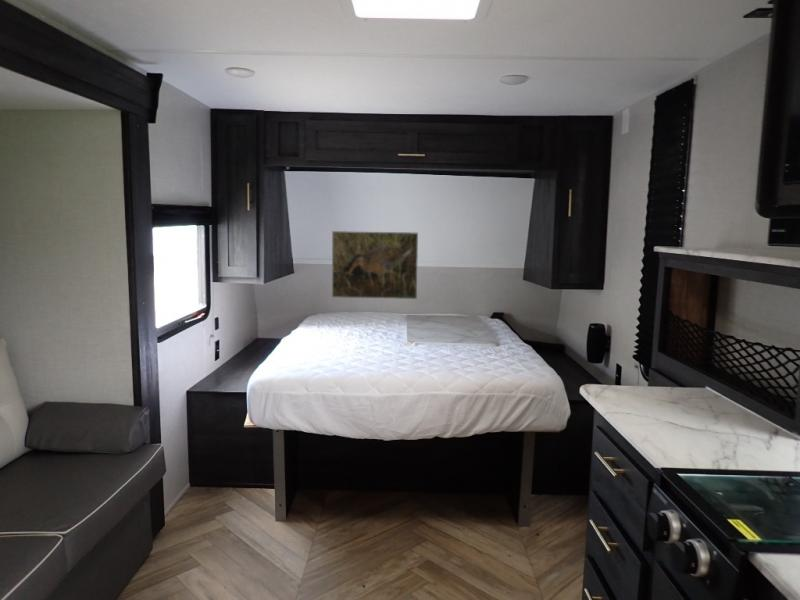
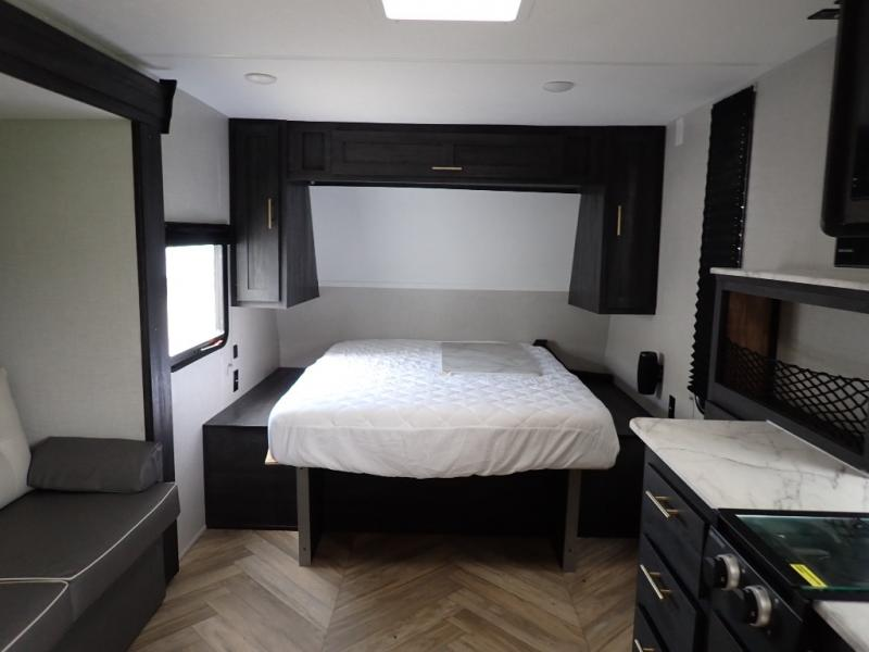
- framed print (374, 265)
